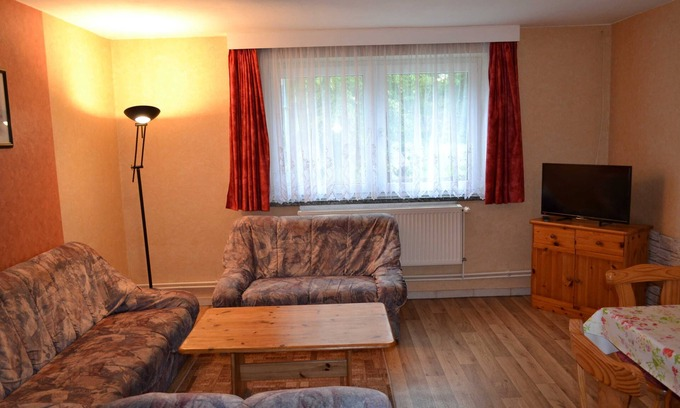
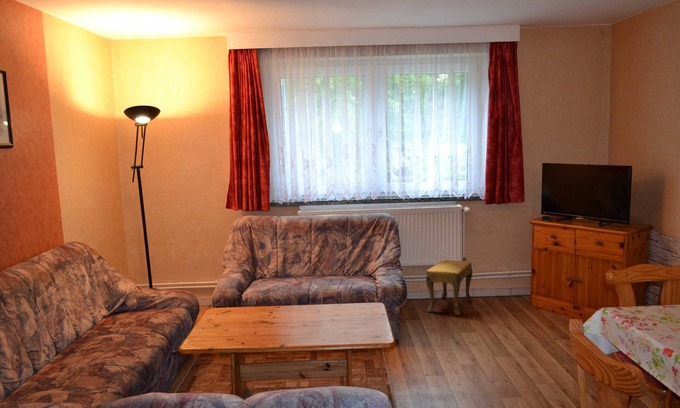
+ footstool (451, 283)
